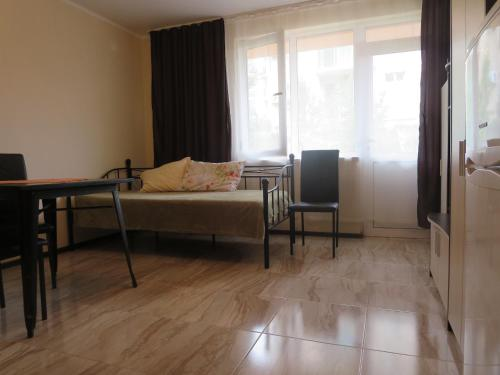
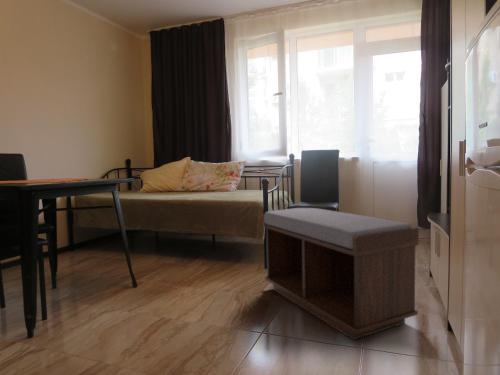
+ bench (329, 260)
